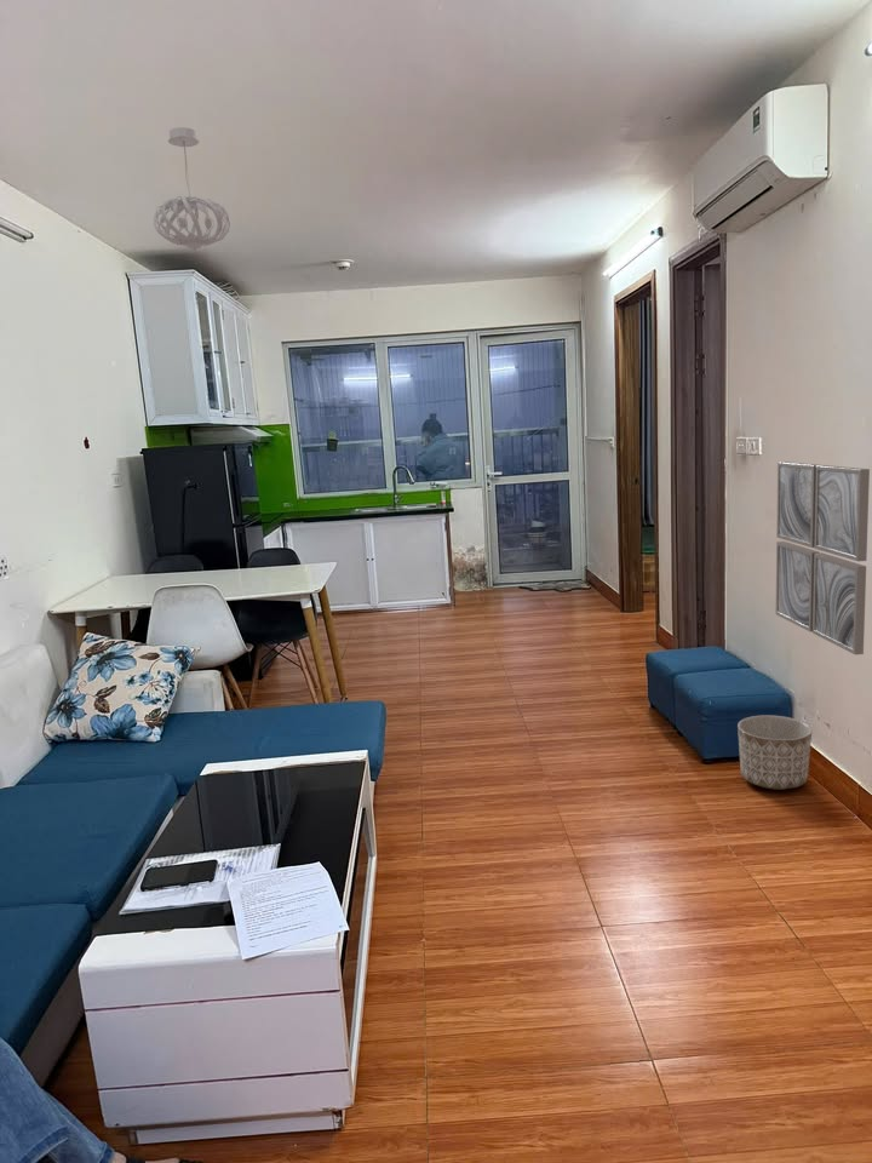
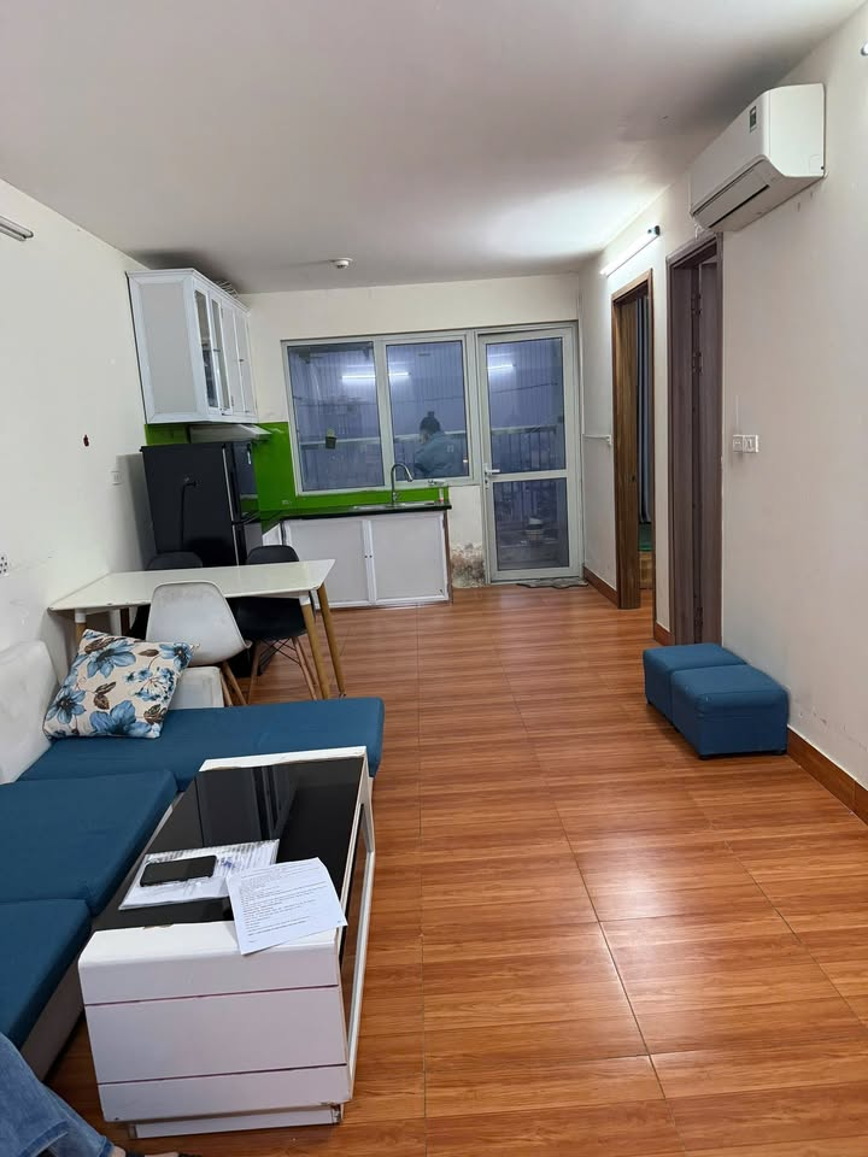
- planter (774, 754)
- wall art (818, 549)
- pendant light (189, 190)
